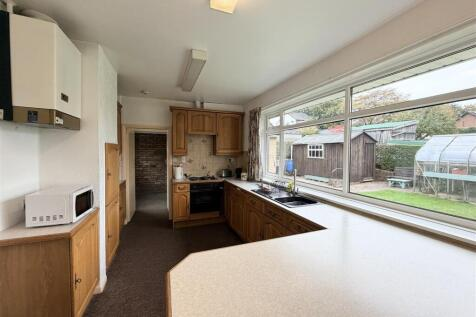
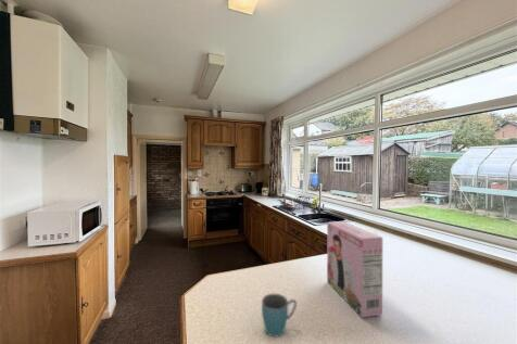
+ cereal box (351, 263)
+ mug (279, 314)
